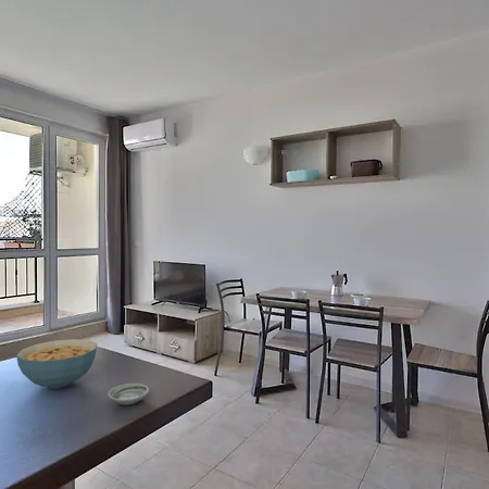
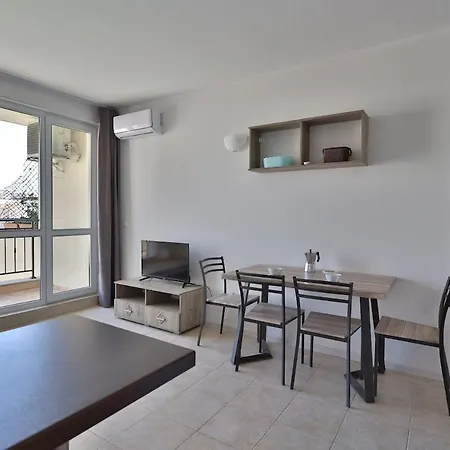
- saucer (128, 396)
- cereal bowl (59, 366)
